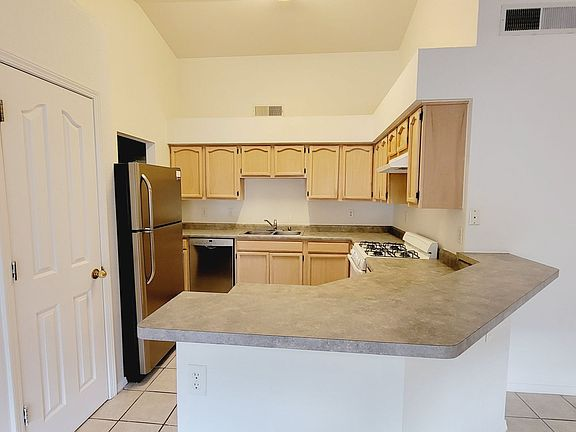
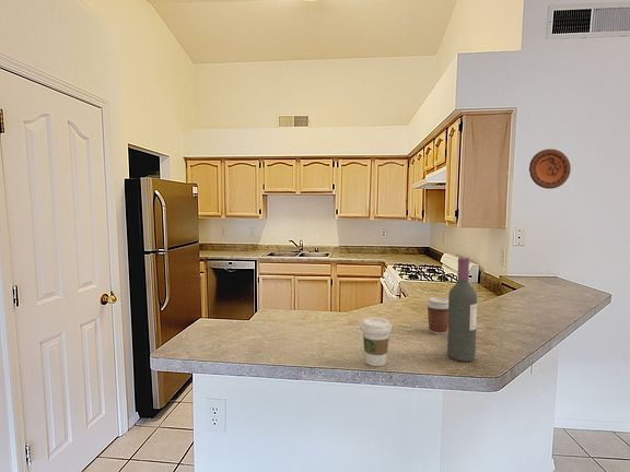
+ wine bottle (462, 307)
+ coffee cup (375, 341)
+ decorative plate (549, 168)
+ coffee cup (438, 315)
